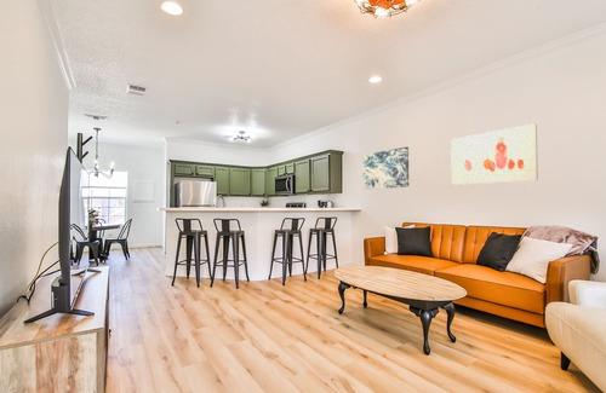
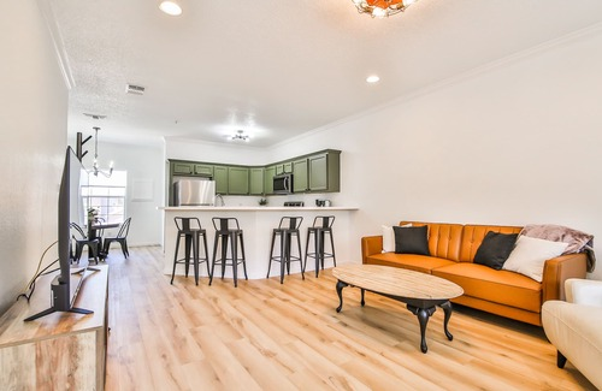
- wall art (490, 157)
- wall art (384, 169)
